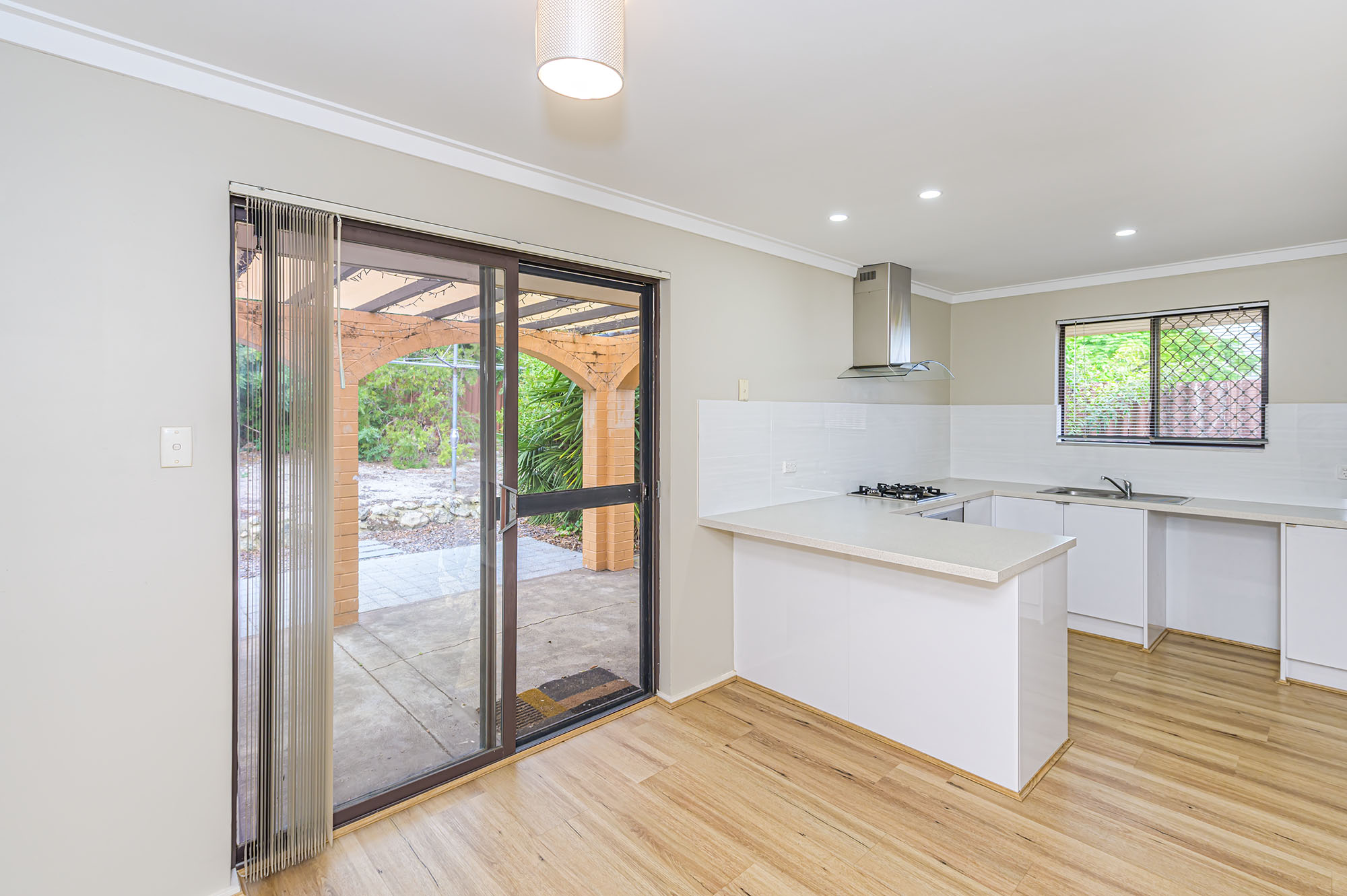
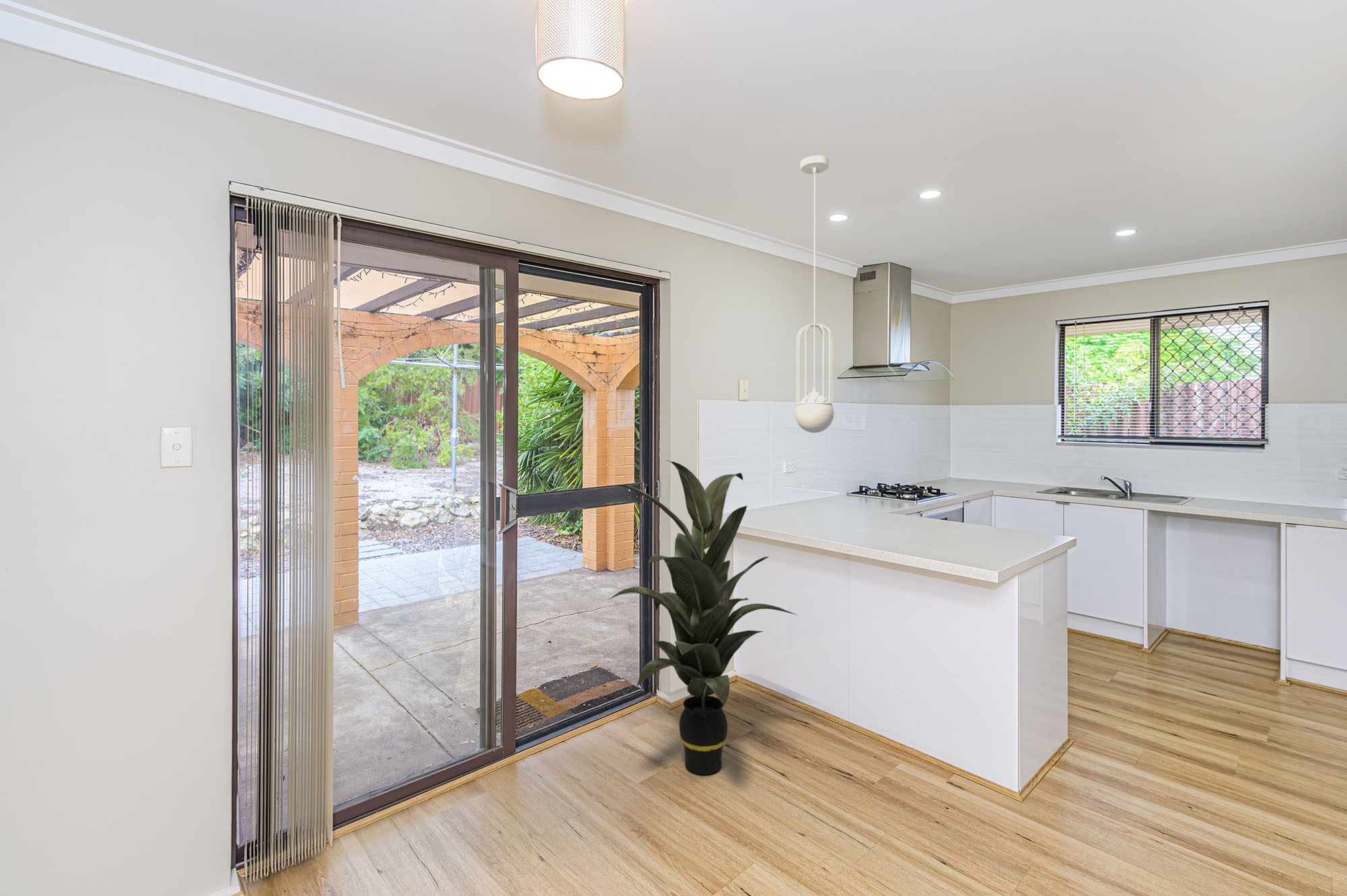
+ indoor plant (690, 613)
+ pendant light (814, 297)
